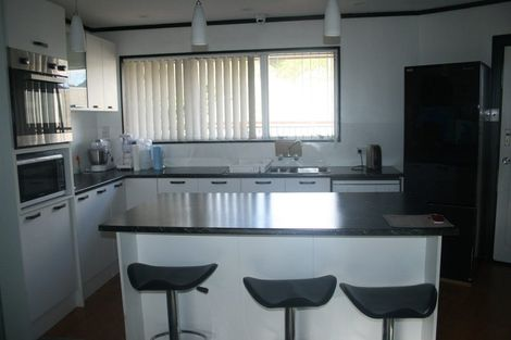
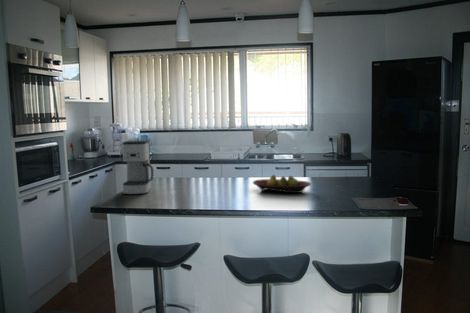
+ coffee maker (138, 166)
+ fruit bowl (281, 183)
